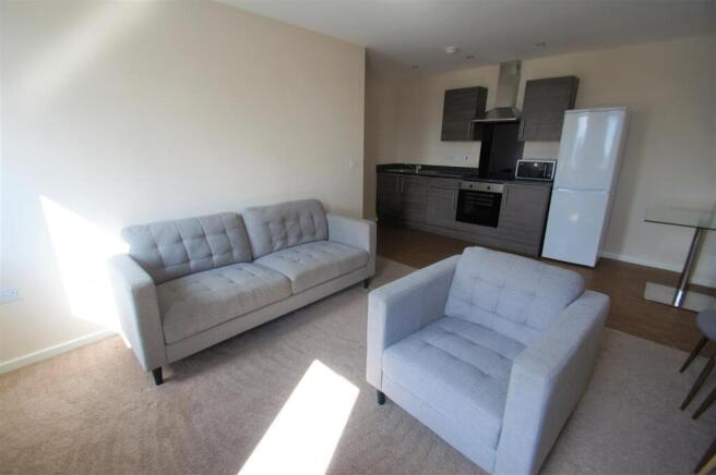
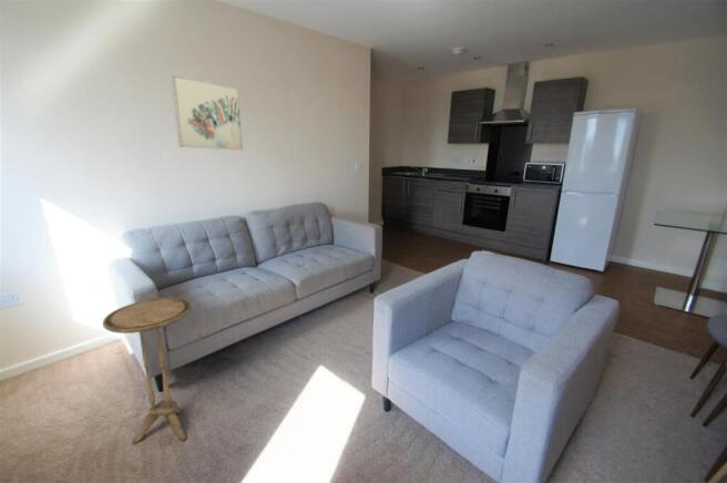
+ side table (162, 372)
+ wall art (209, 115)
